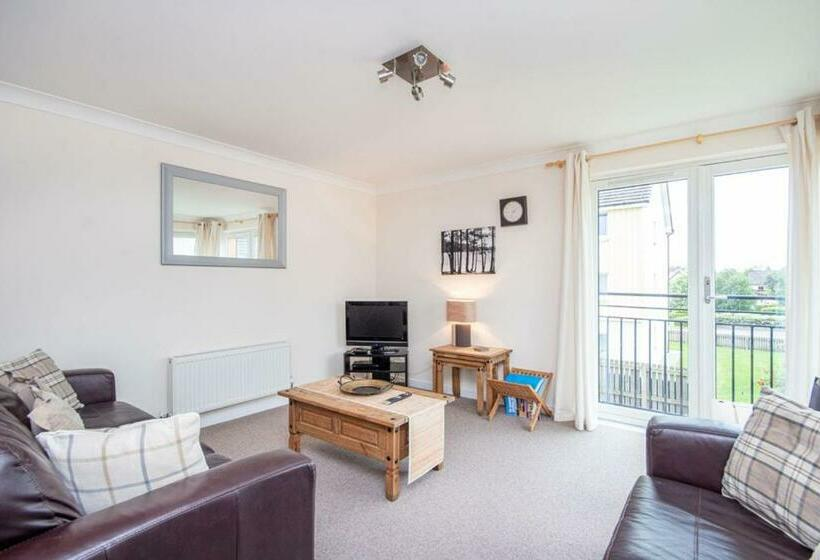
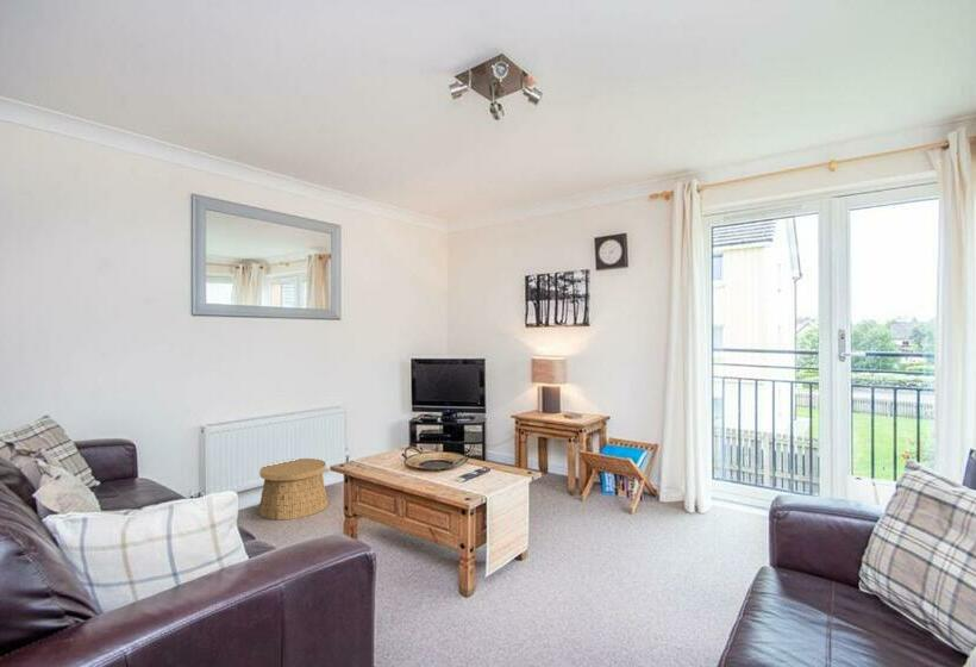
+ basket (294, 486)
